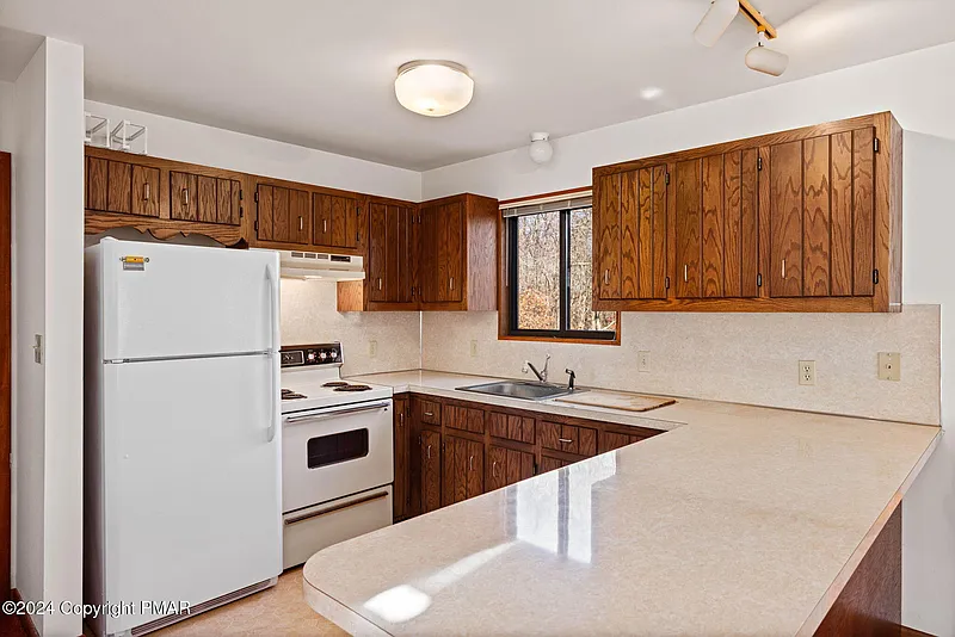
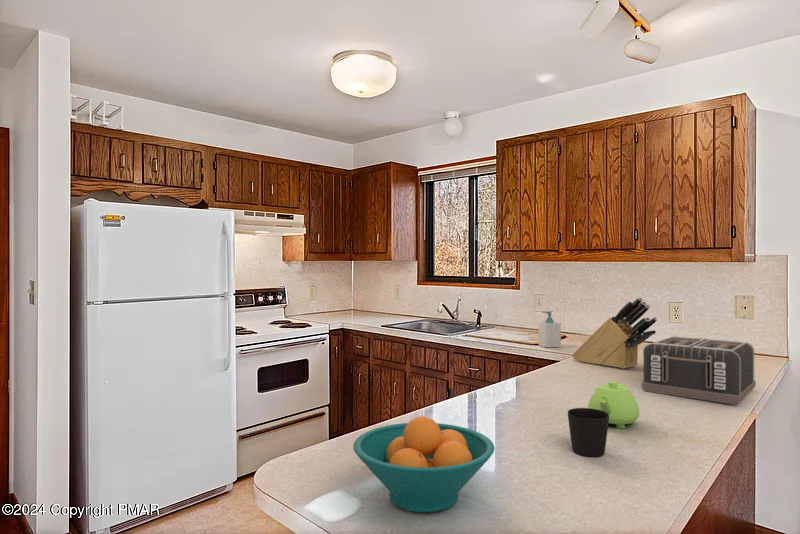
+ fruit bowl (423, 458)
+ teapot (612, 402)
+ soap bottle (549, 328)
+ cup (589, 431)
+ knife block (613, 330)
+ toaster (697, 366)
